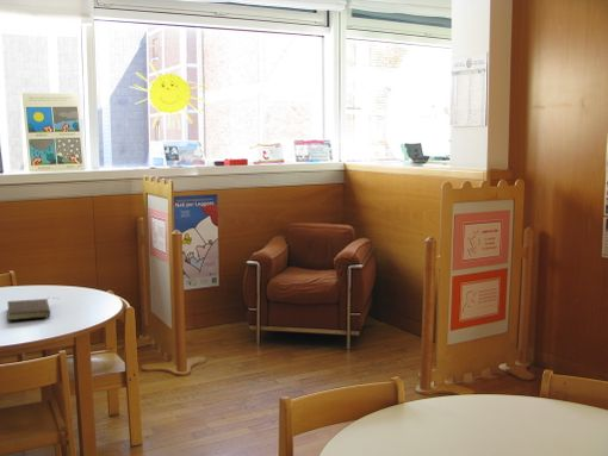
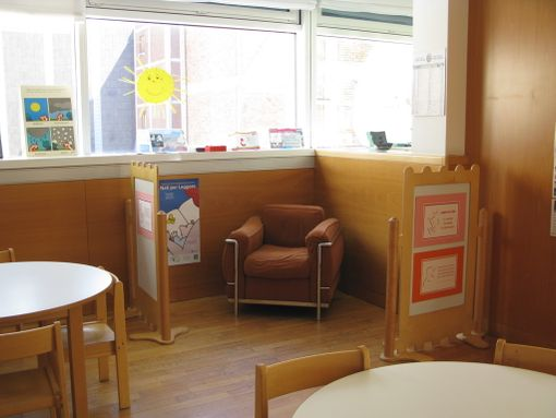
- book (35, 307)
